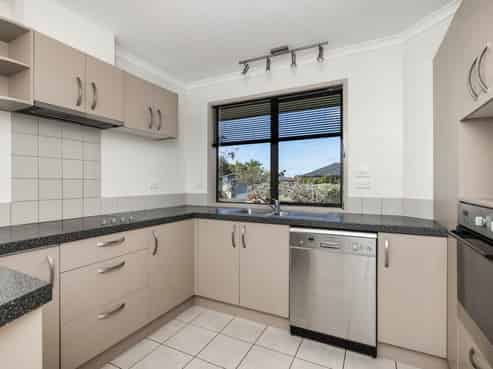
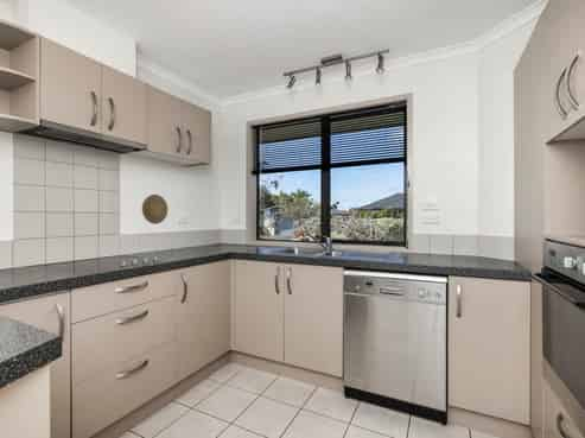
+ decorative plate (155, 209)
